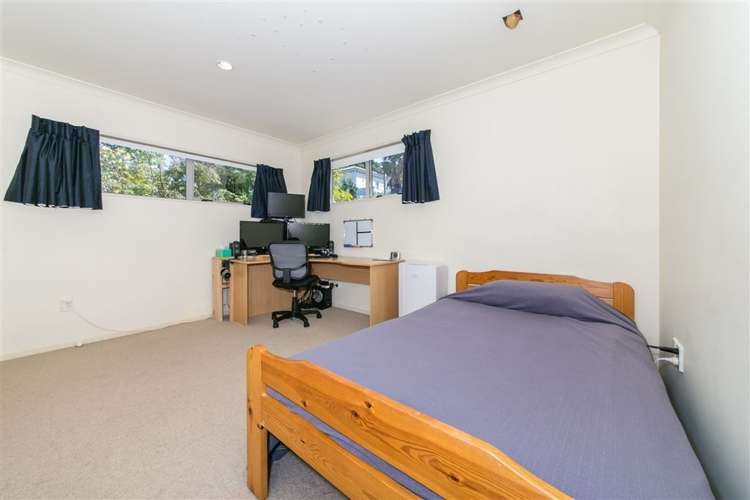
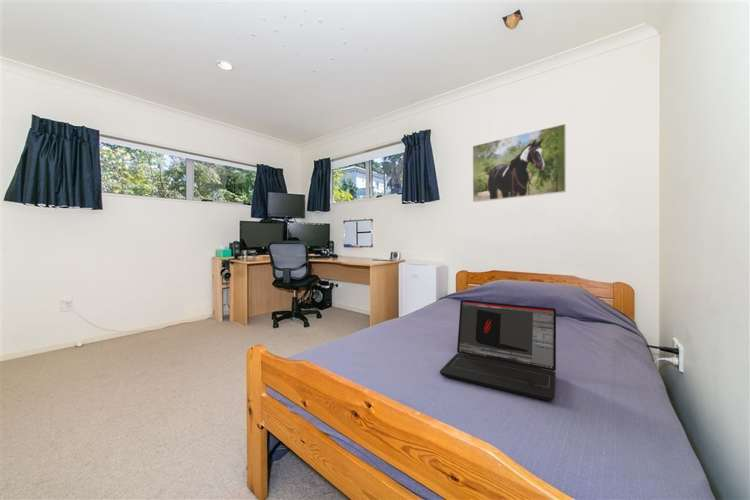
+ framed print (515, 166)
+ laptop (498, 341)
